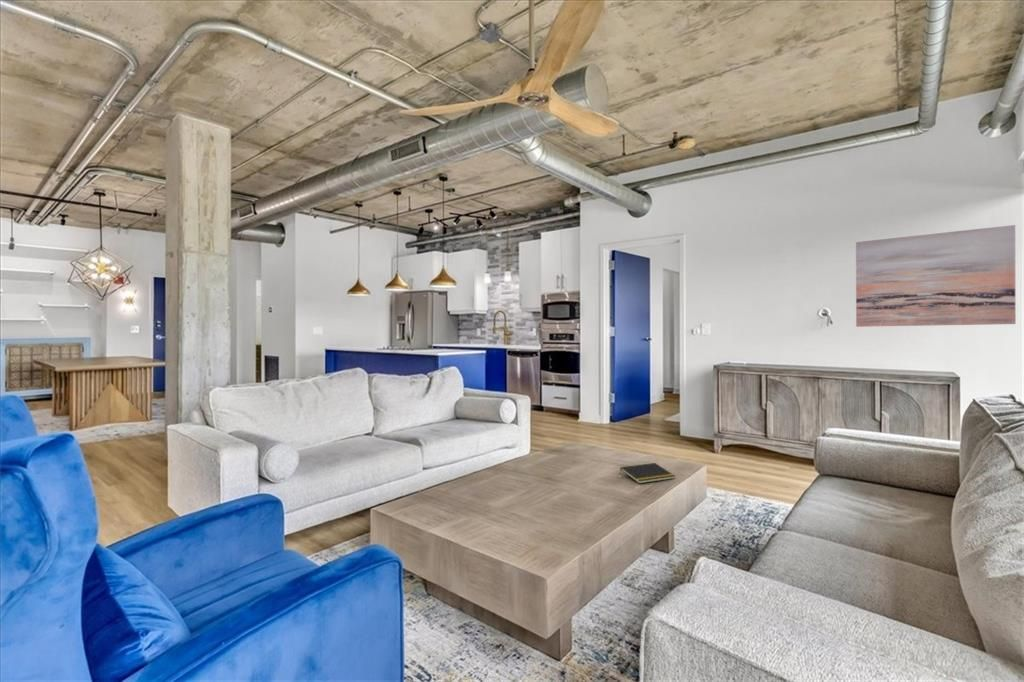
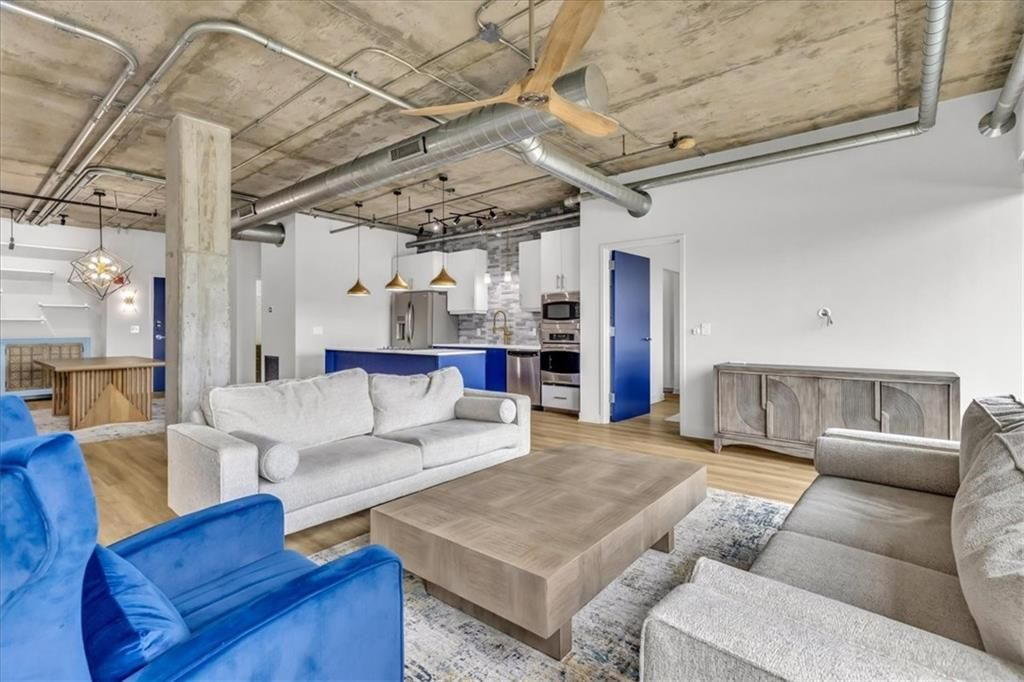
- wall art (929, 280)
- notepad (647, 472)
